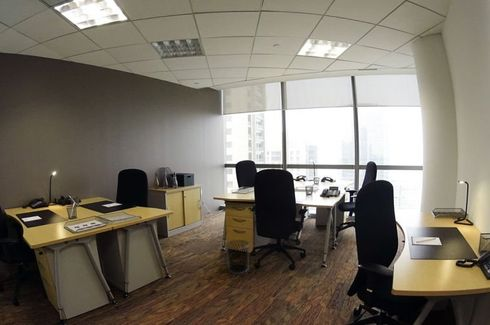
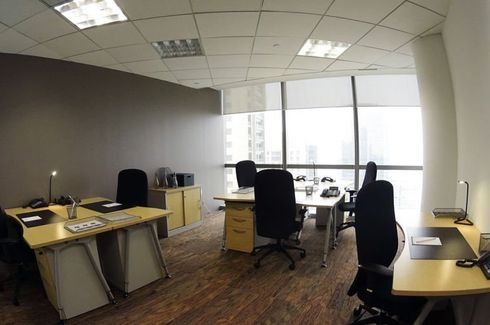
- waste bin (238, 256)
